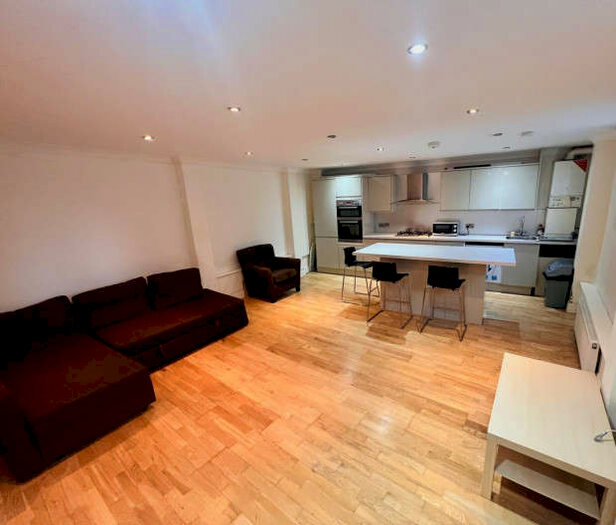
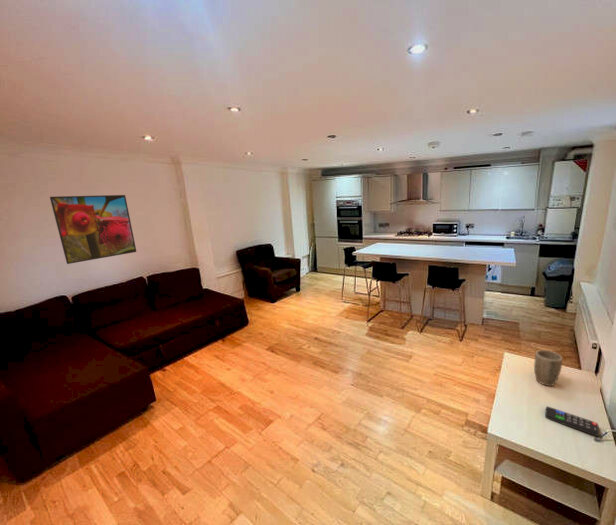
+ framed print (97, 227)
+ plant pot (547, 368)
+ remote control (570, 420)
